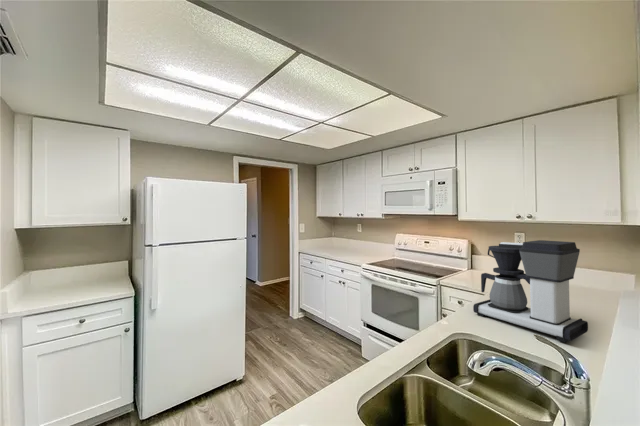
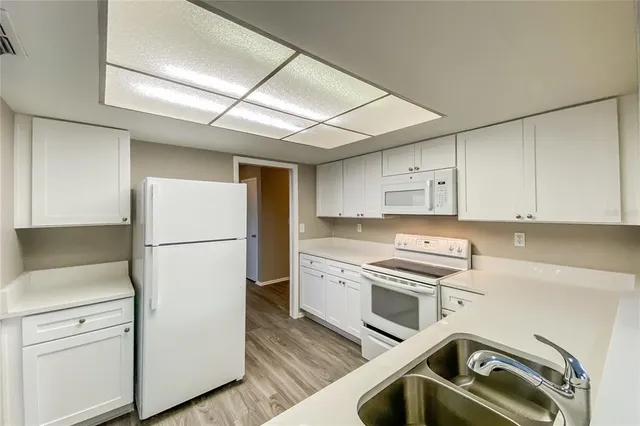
- coffee maker (525, 279)
